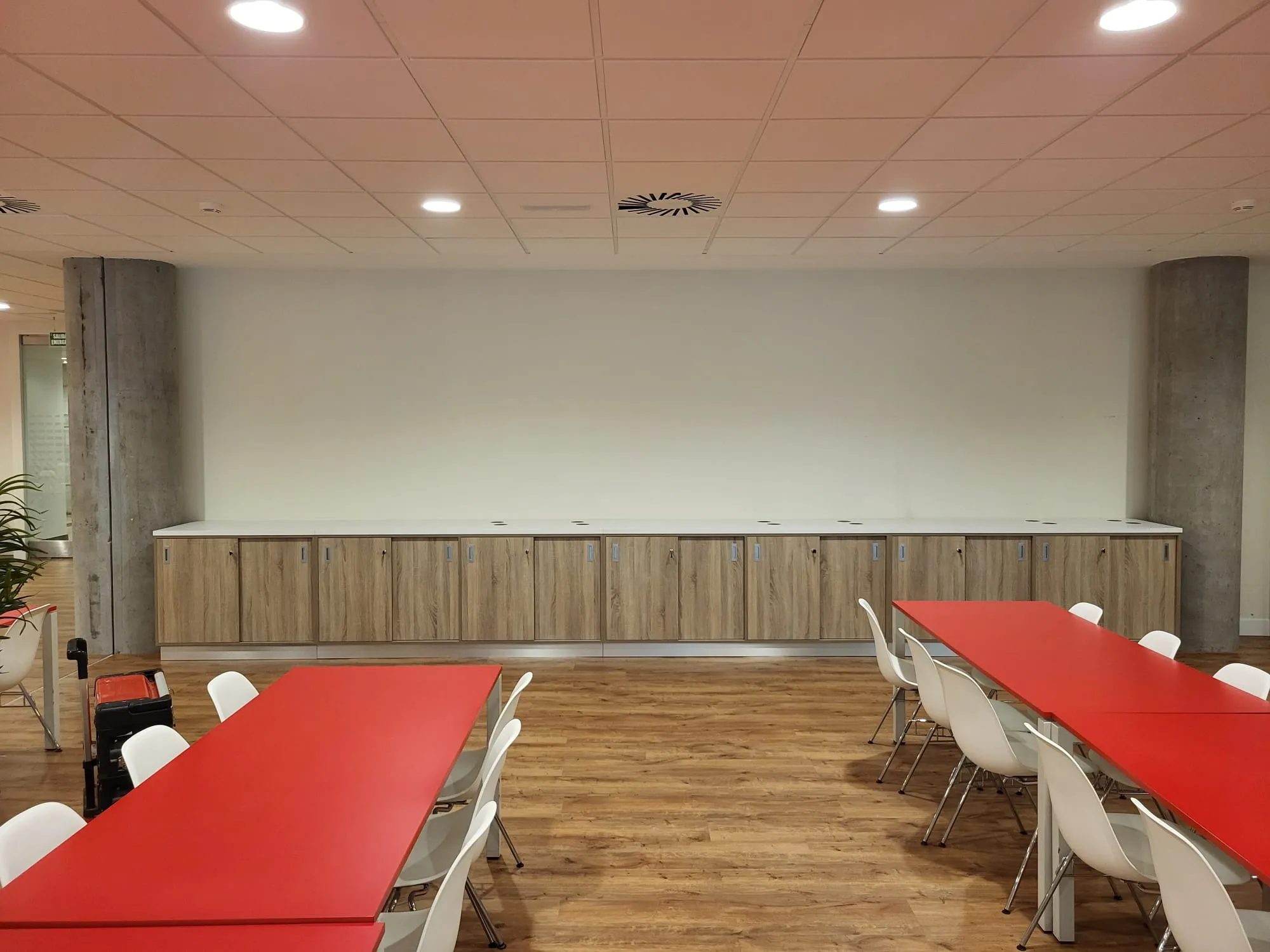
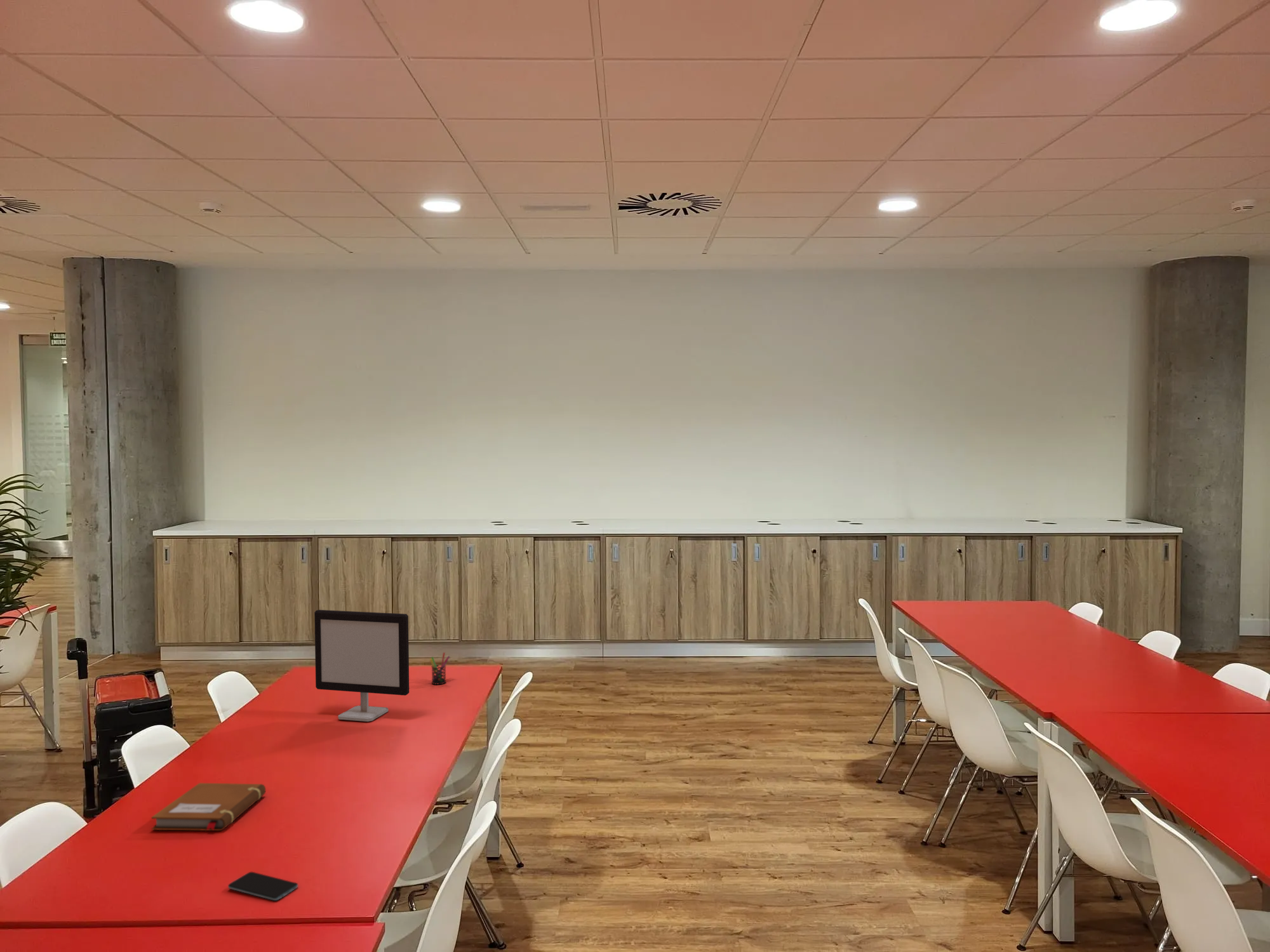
+ smartphone (263, 885)
+ notebook (210, 807)
+ computer monitor (364, 663)
+ pen holder (438, 668)
